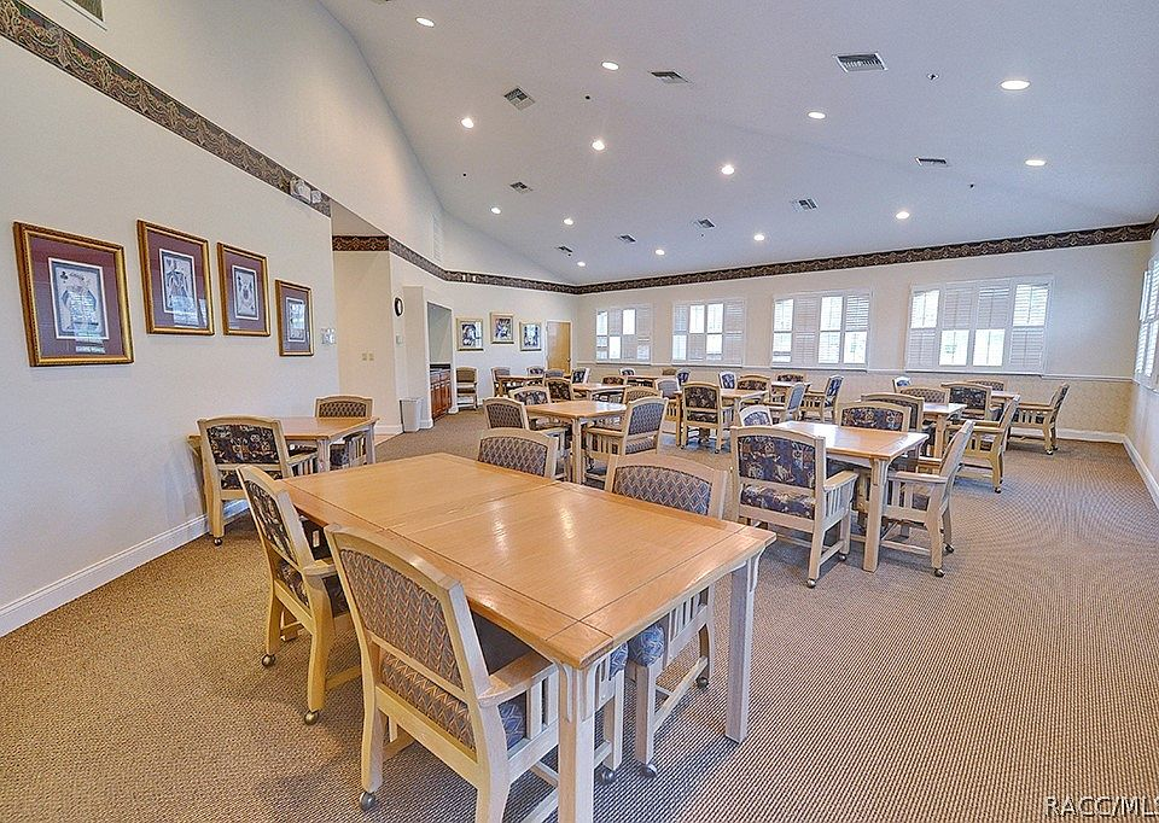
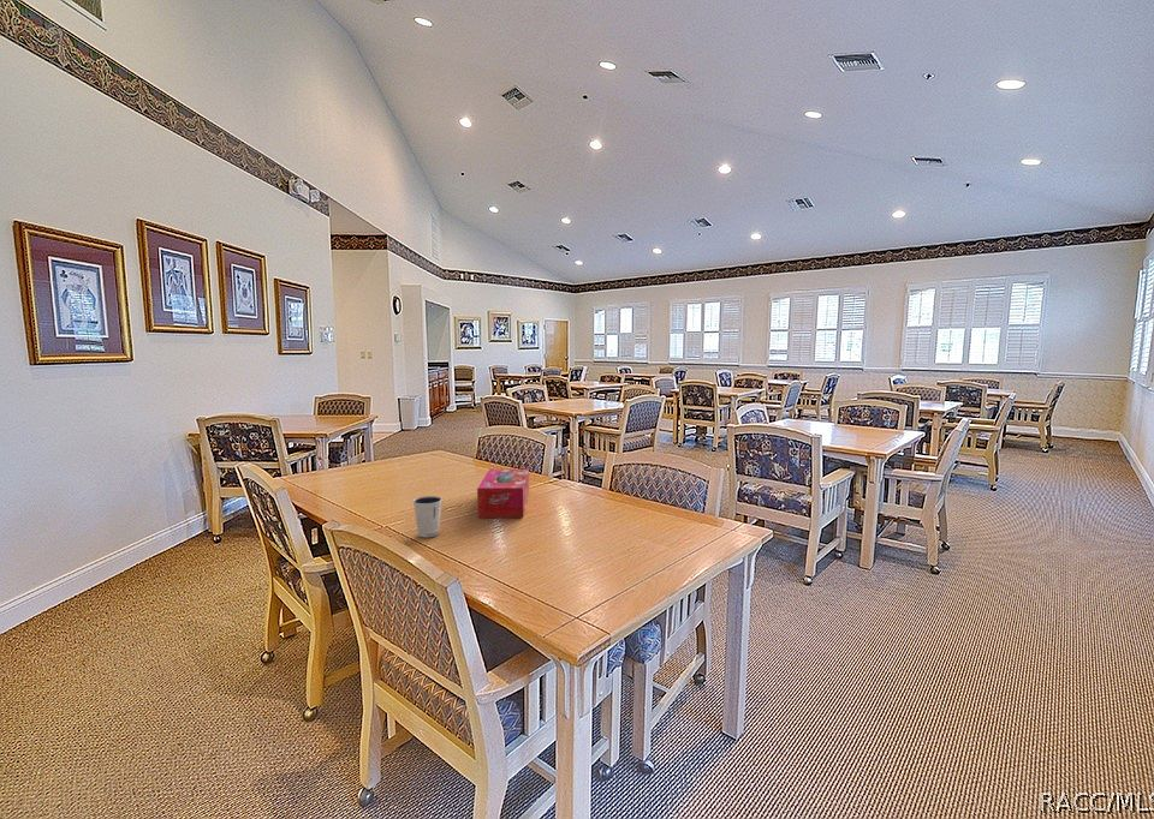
+ dixie cup (428, 516)
+ tissue box (505, 491)
